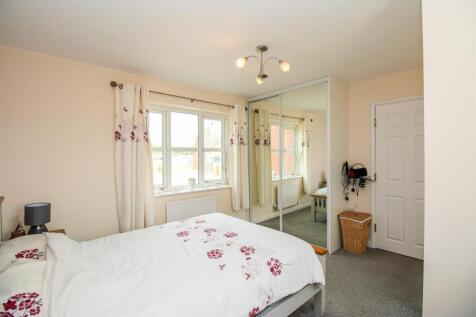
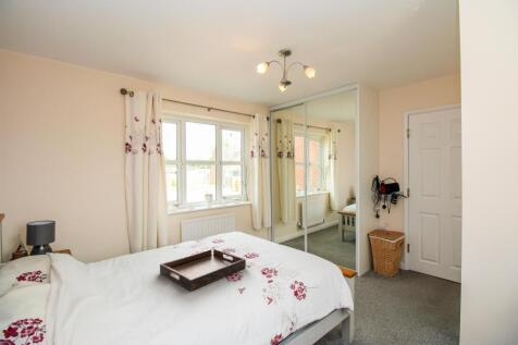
+ serving tray (203, 266)
